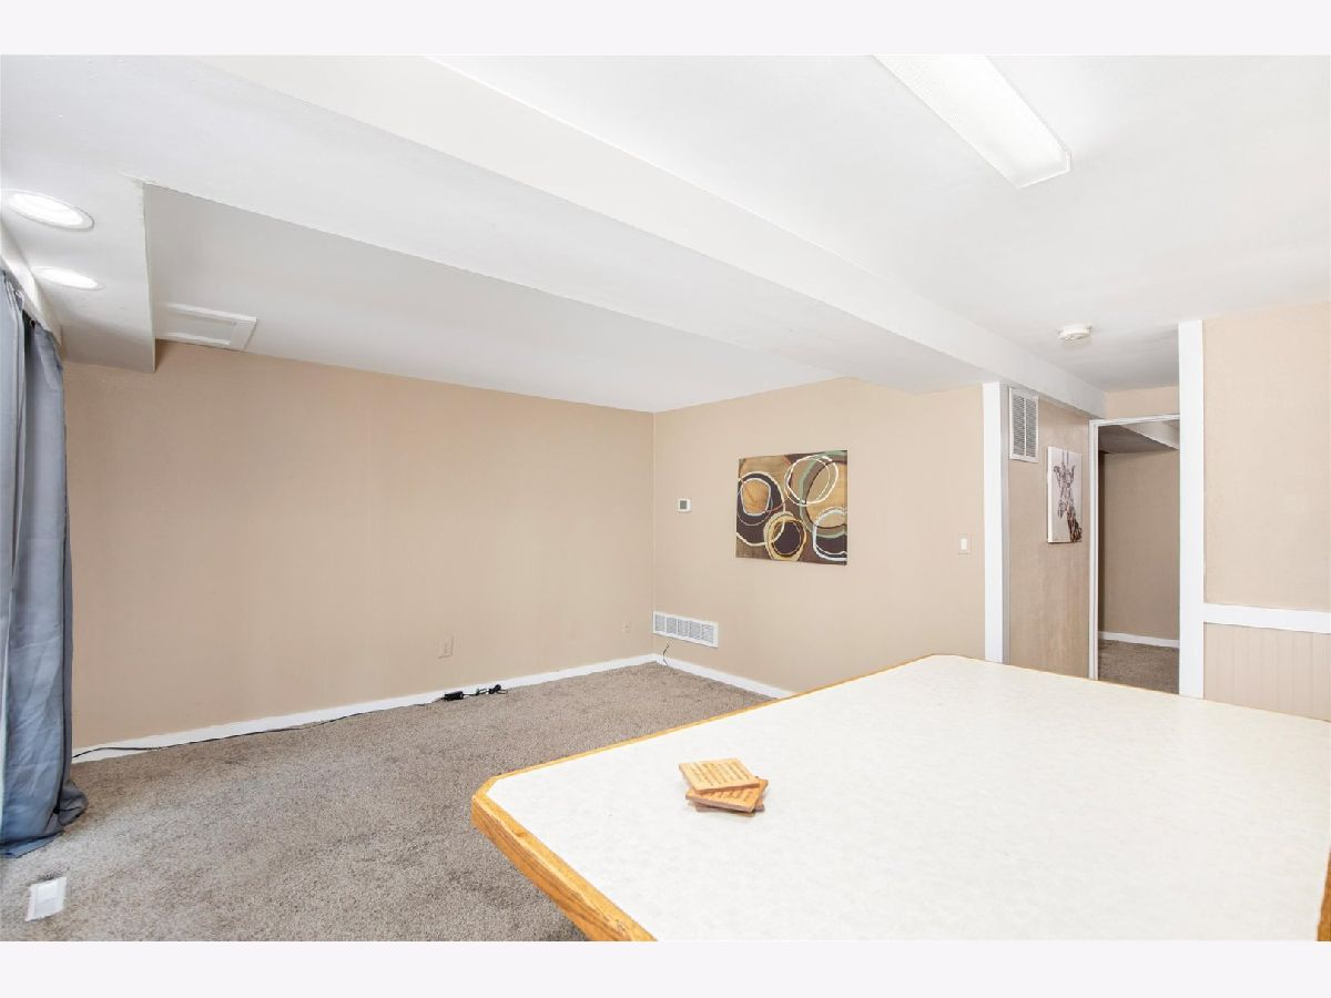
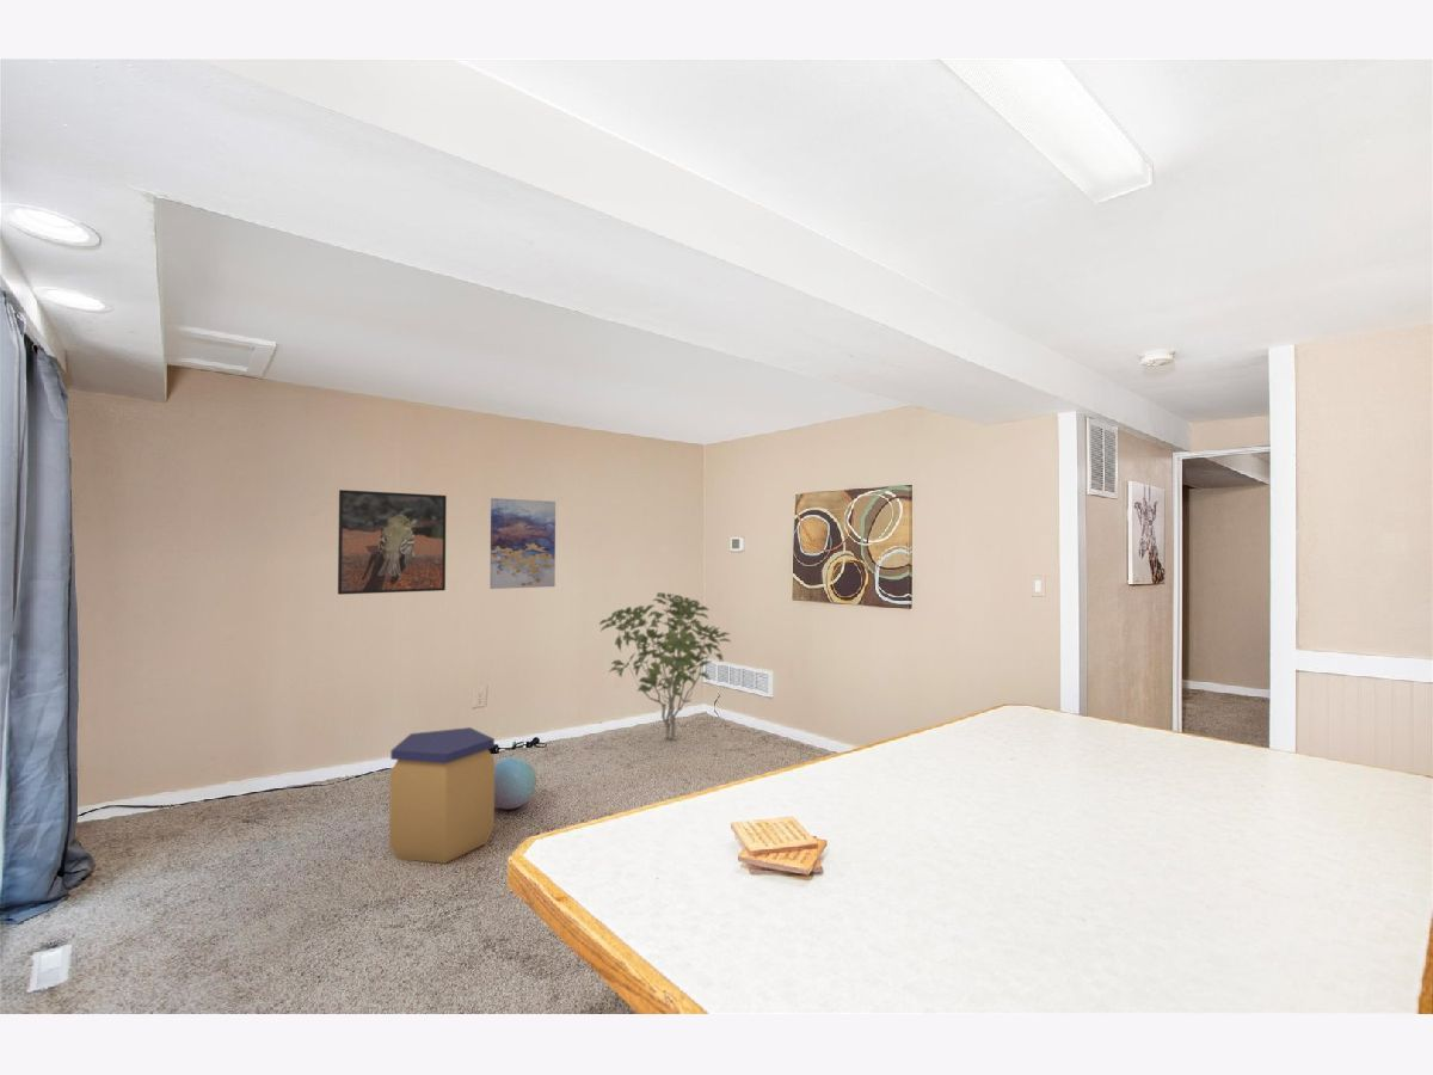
+ trash can (442, 794)
+ ball (510, 782)
+ wall art (523, 543)
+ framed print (394, 542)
+ shrub (668, 665)
